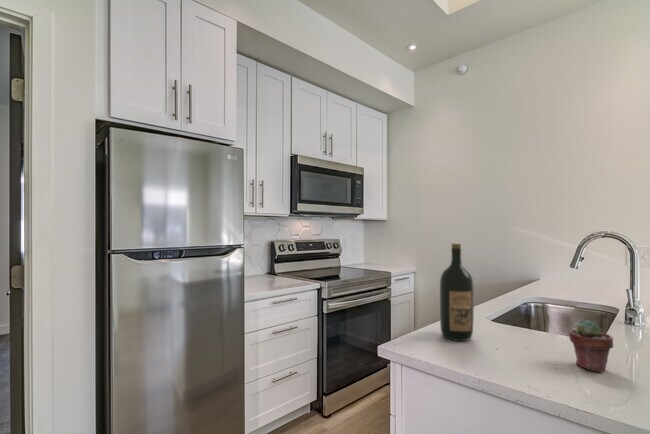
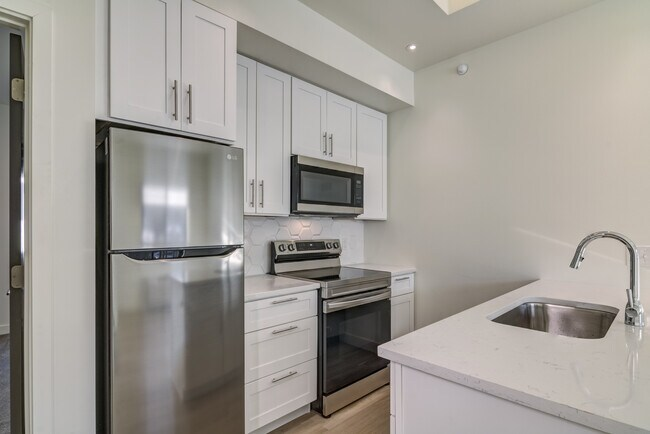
- potted succulent (590, 343)
- wine bottle (456, 290)
